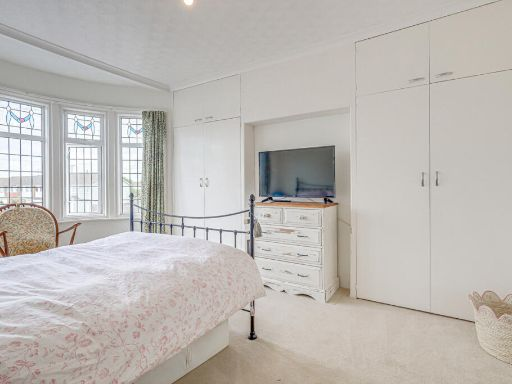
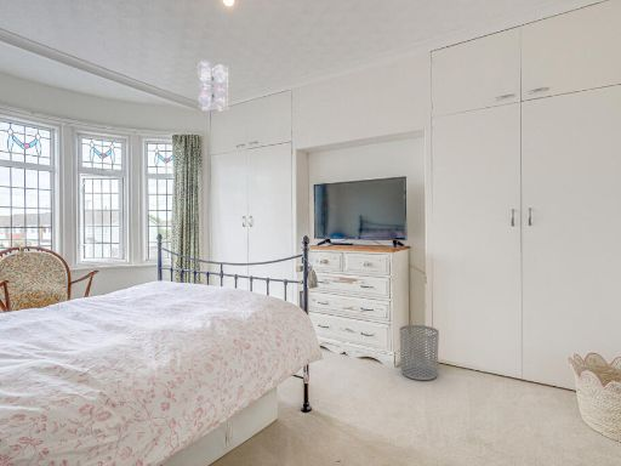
+ ceiling light (212, 87)
+ waste bin (418, 351)
